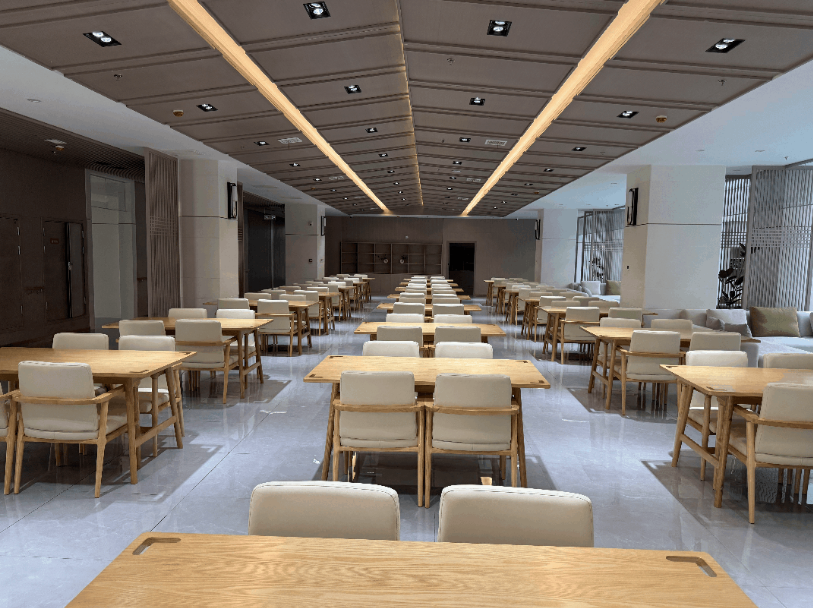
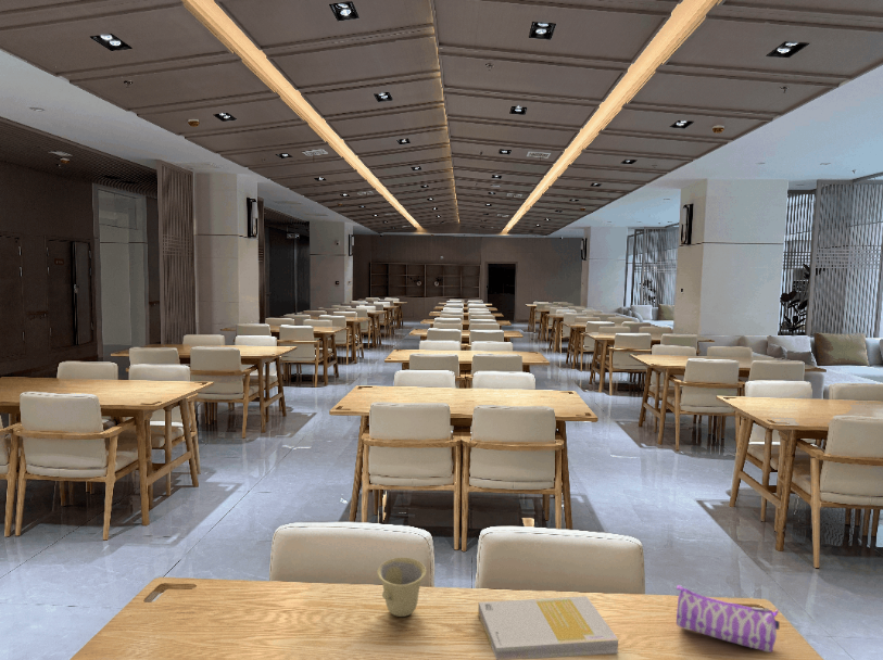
+ book (544, 625)
+ pencil case (726, 618)
+ cup (401, 591)
